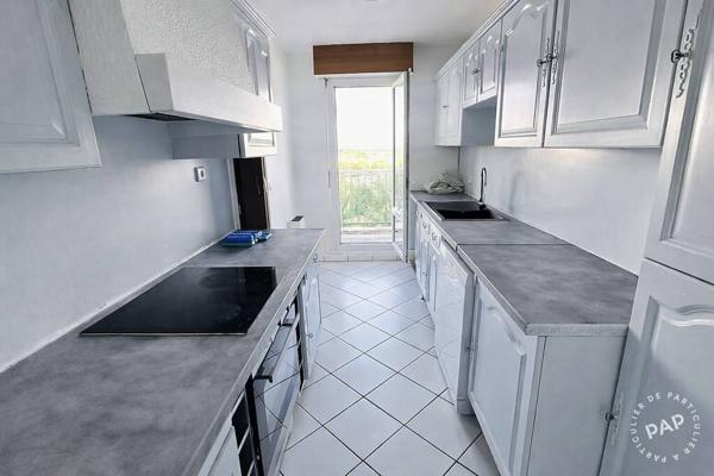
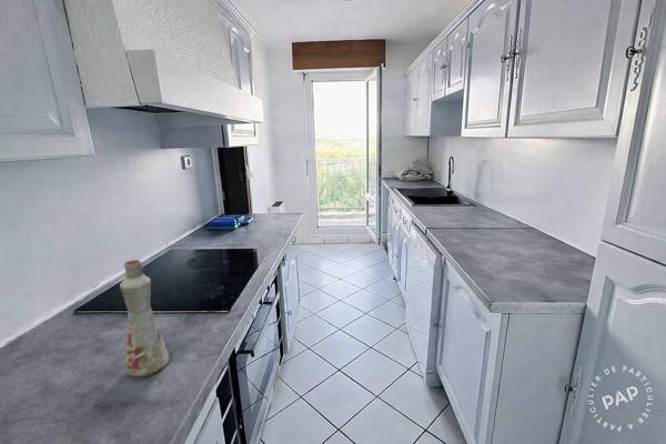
+ bottle (140, 315)
